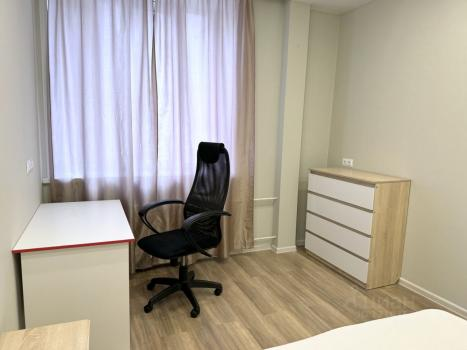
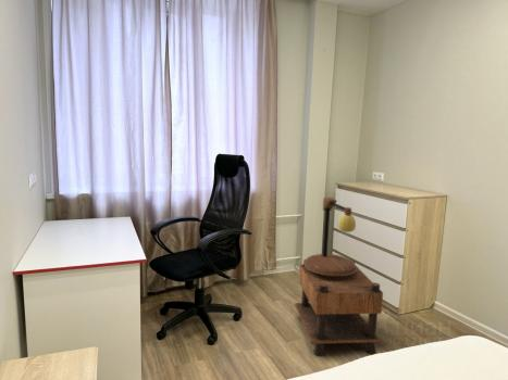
+ table lamp (327, 239)
+ nightstand (335, 302)
